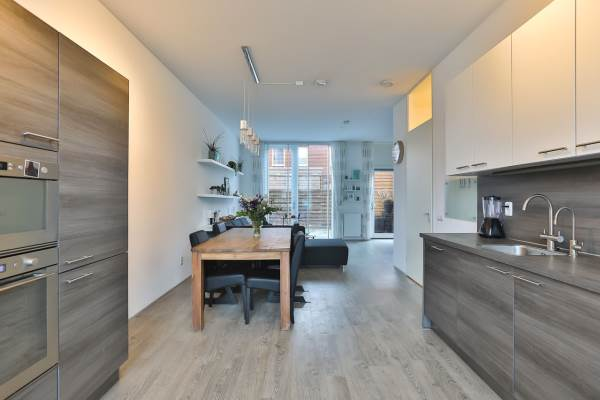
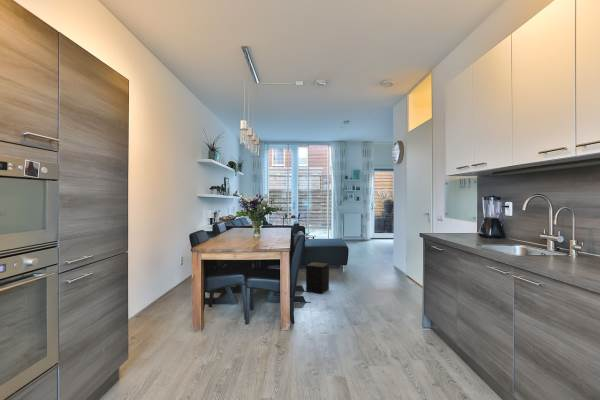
+ speaker (317, 277)
